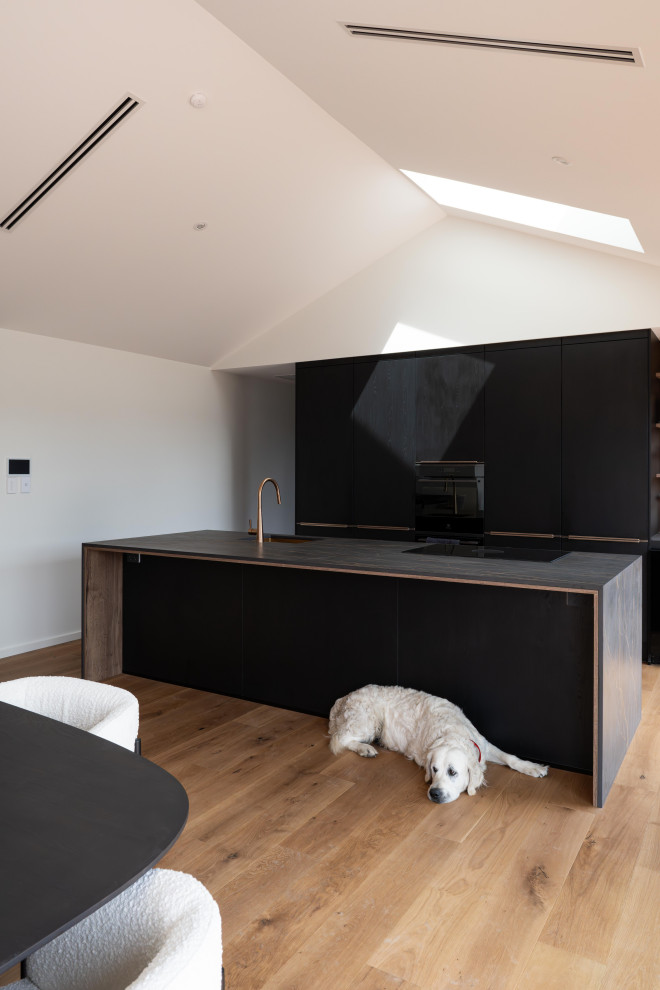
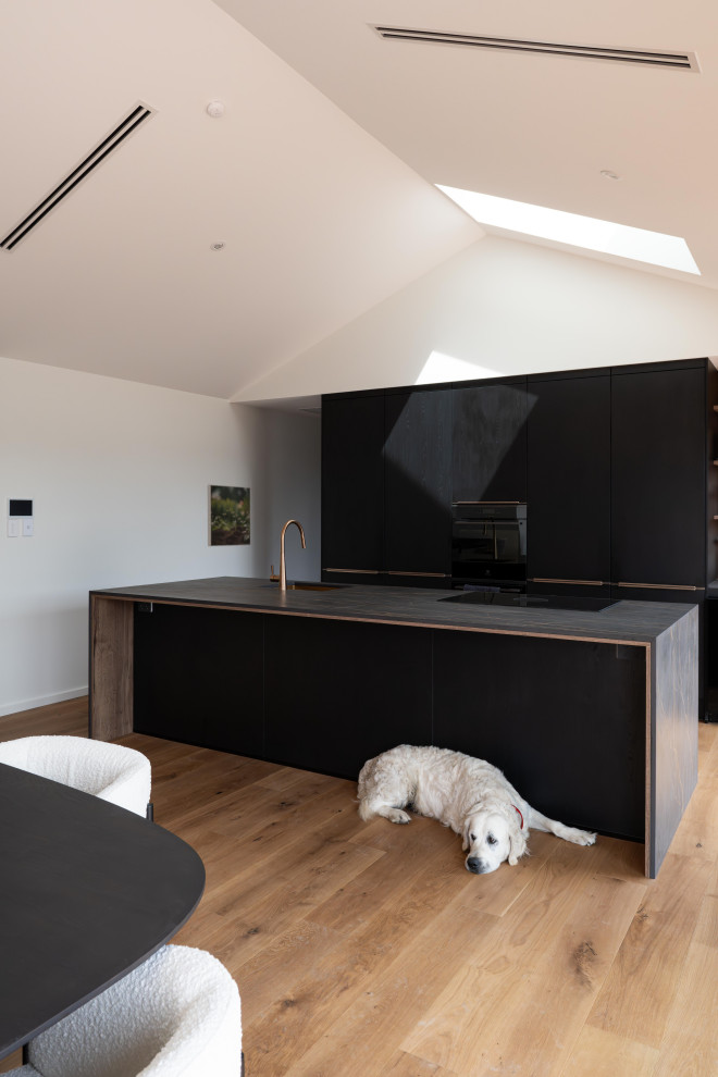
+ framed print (230, 516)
